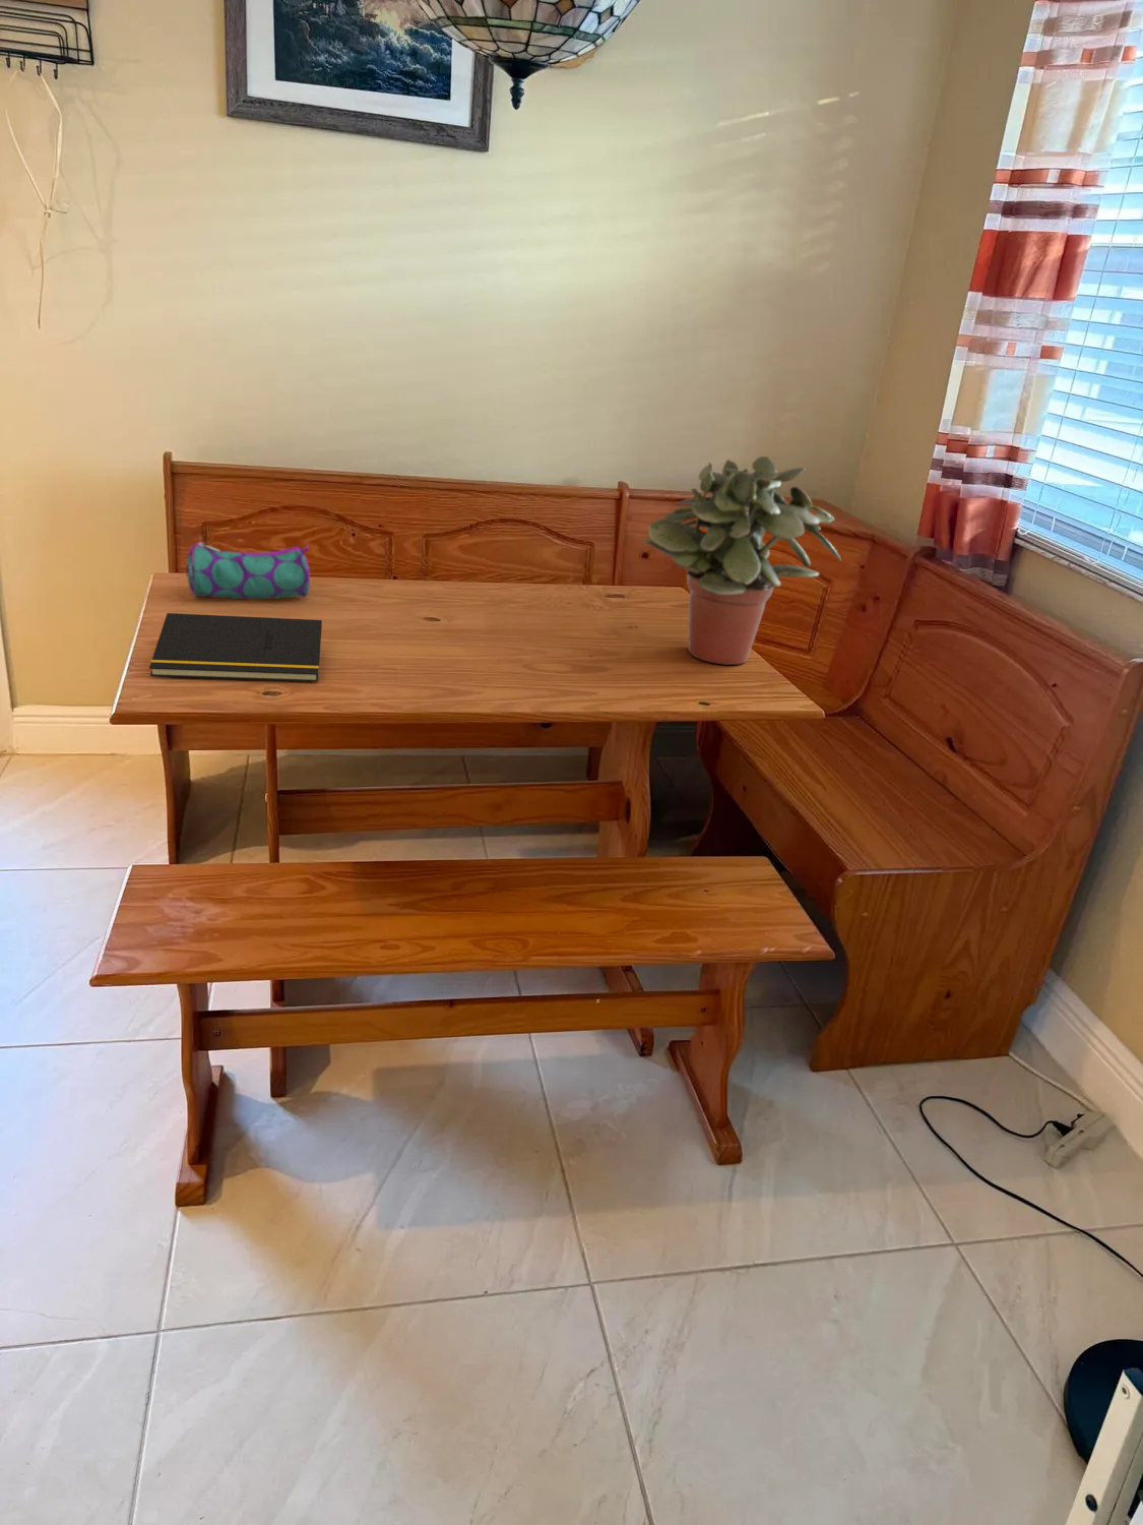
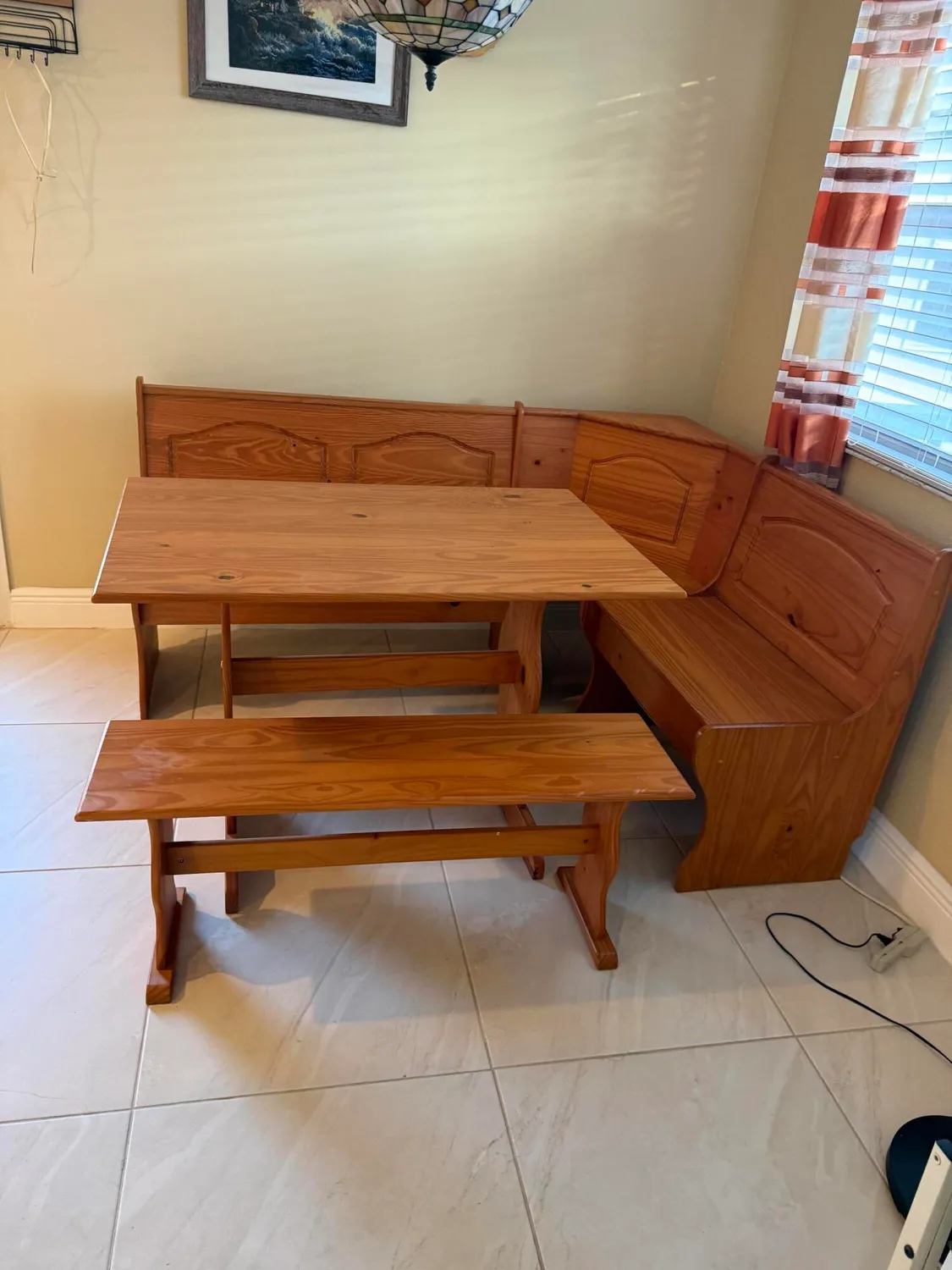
- notepad (241, 646)
- potted plant (736, 557)
- pencil case (247, 570)
